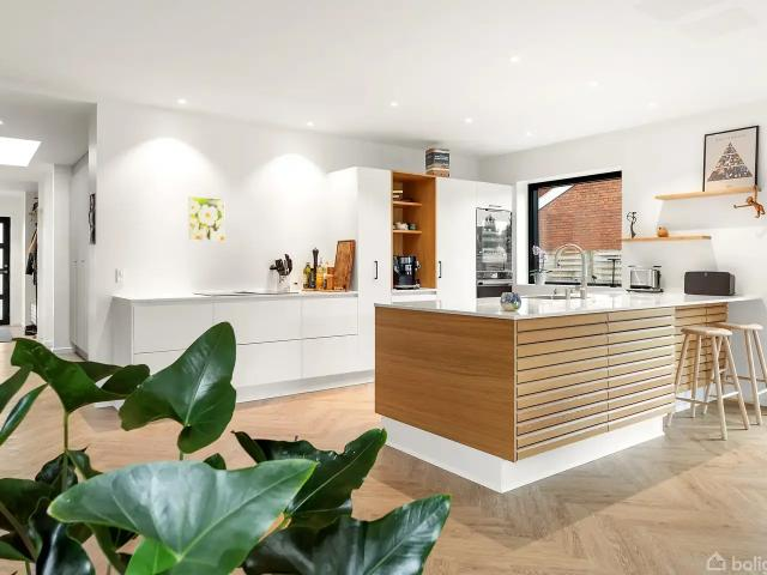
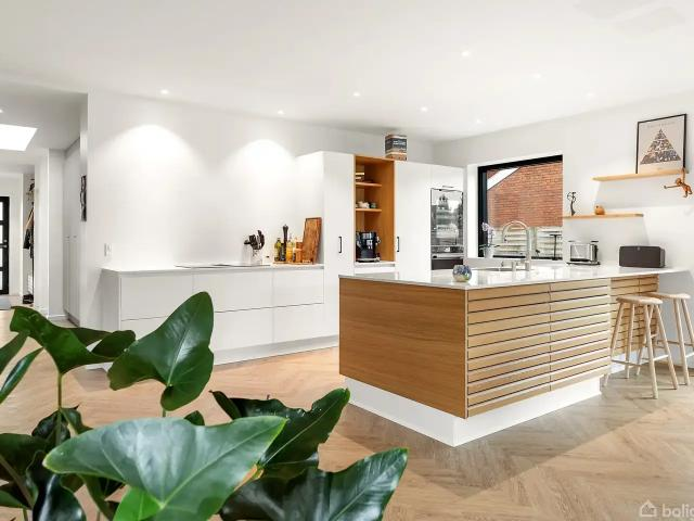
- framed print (206, 218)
